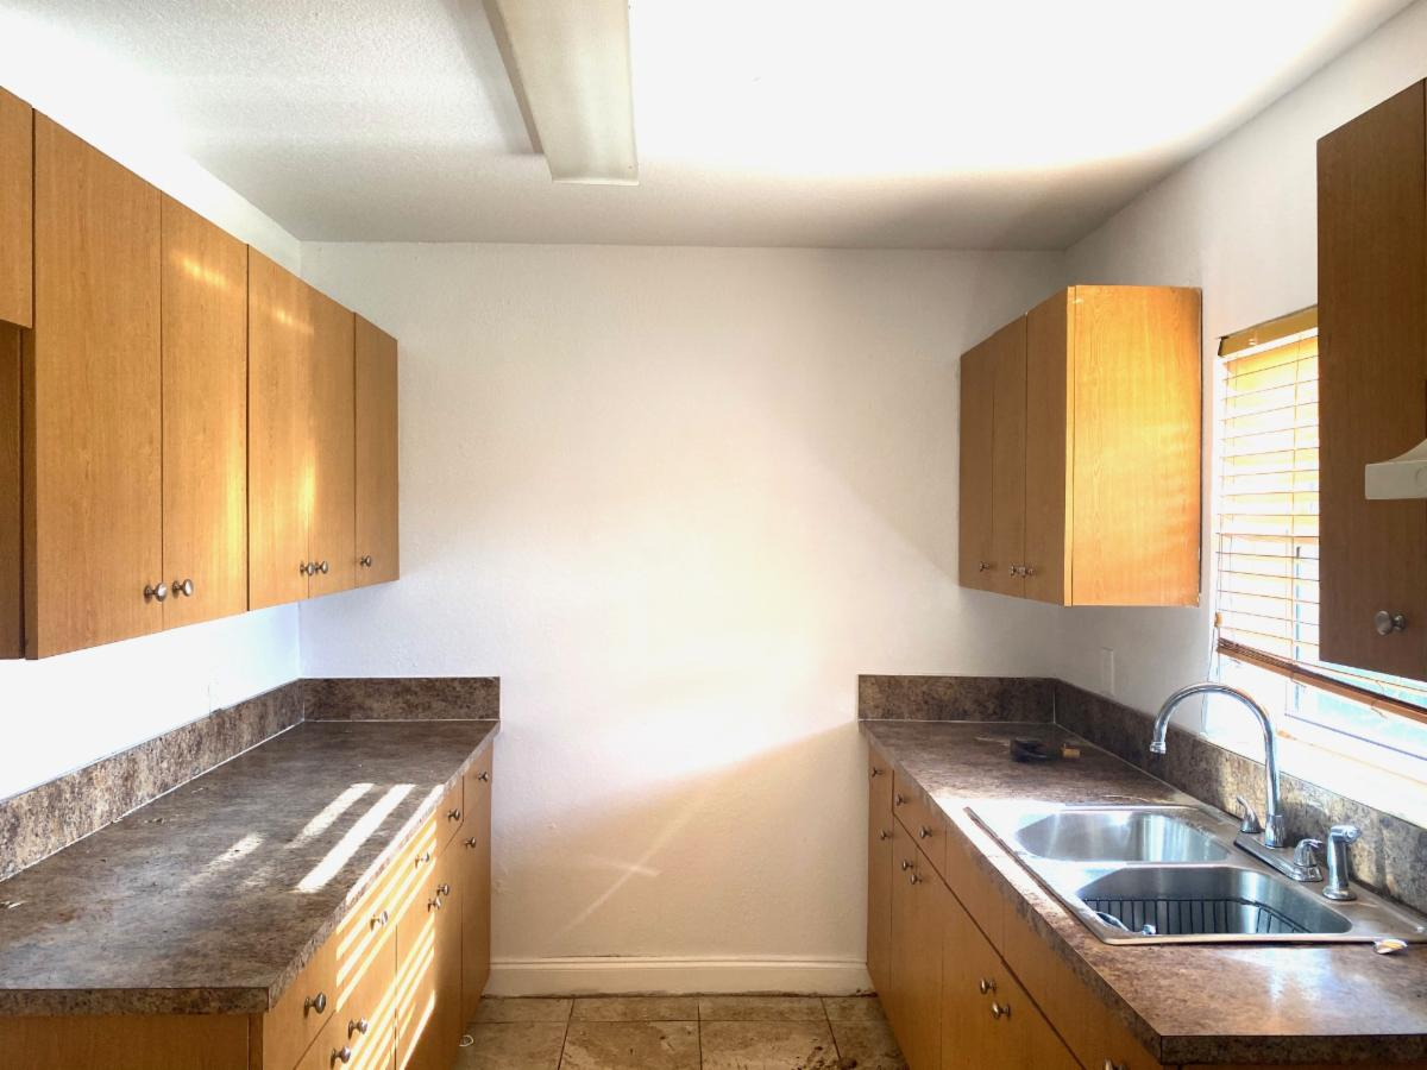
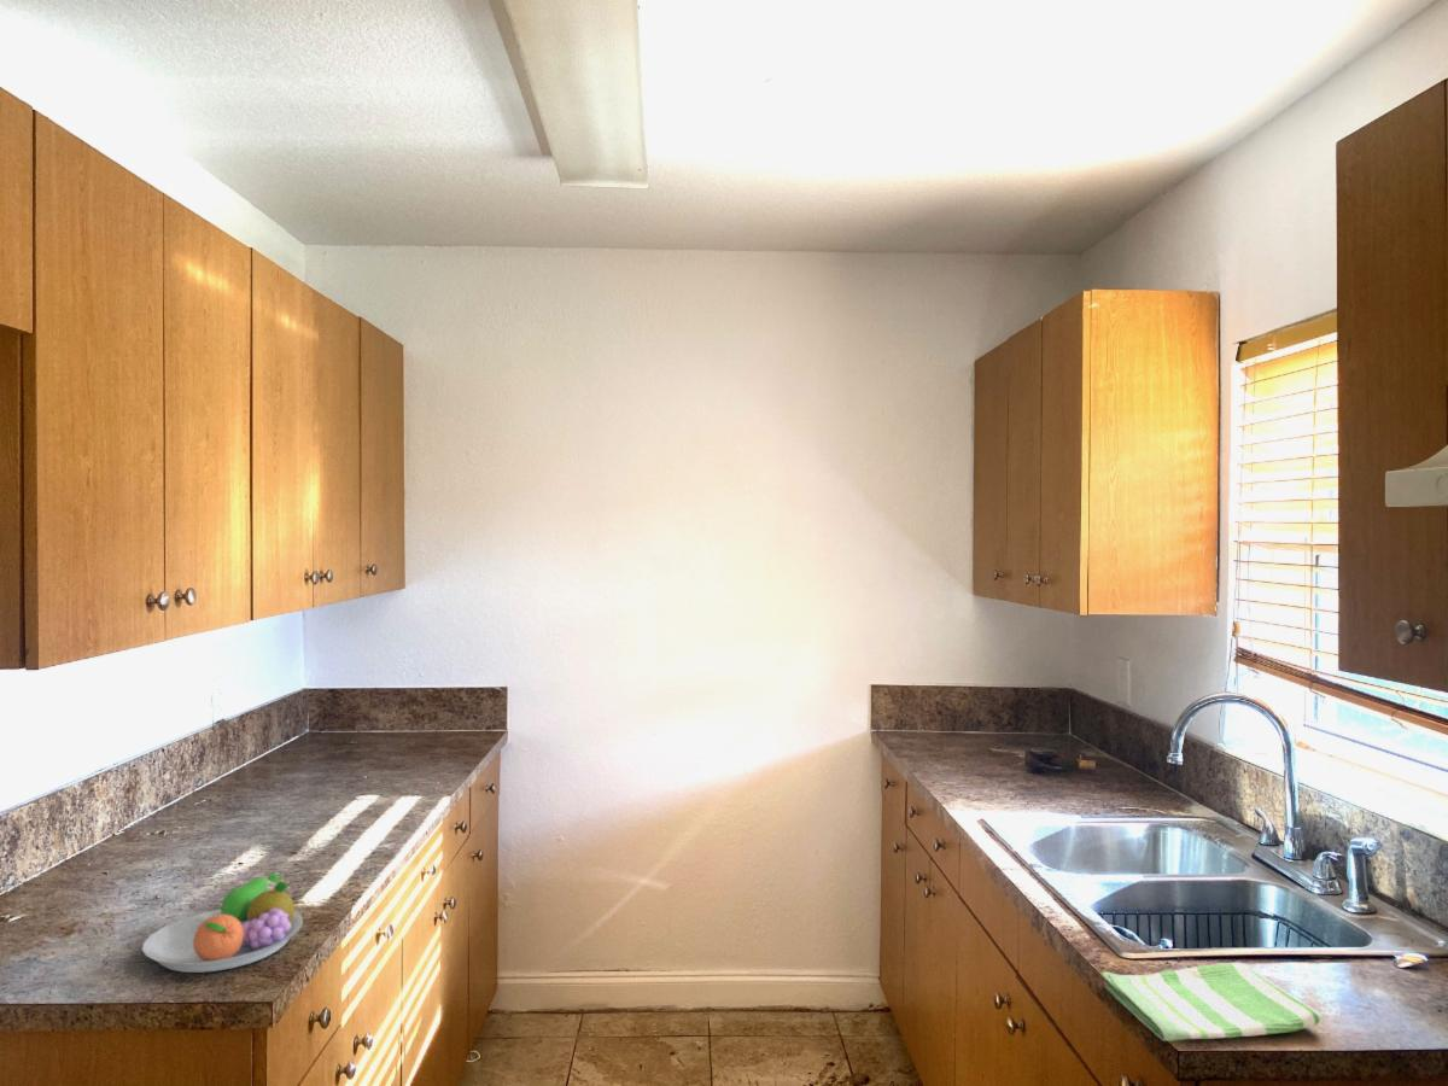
+ fruit bowl (230, 916)
+ dish towel (1207, 998)
